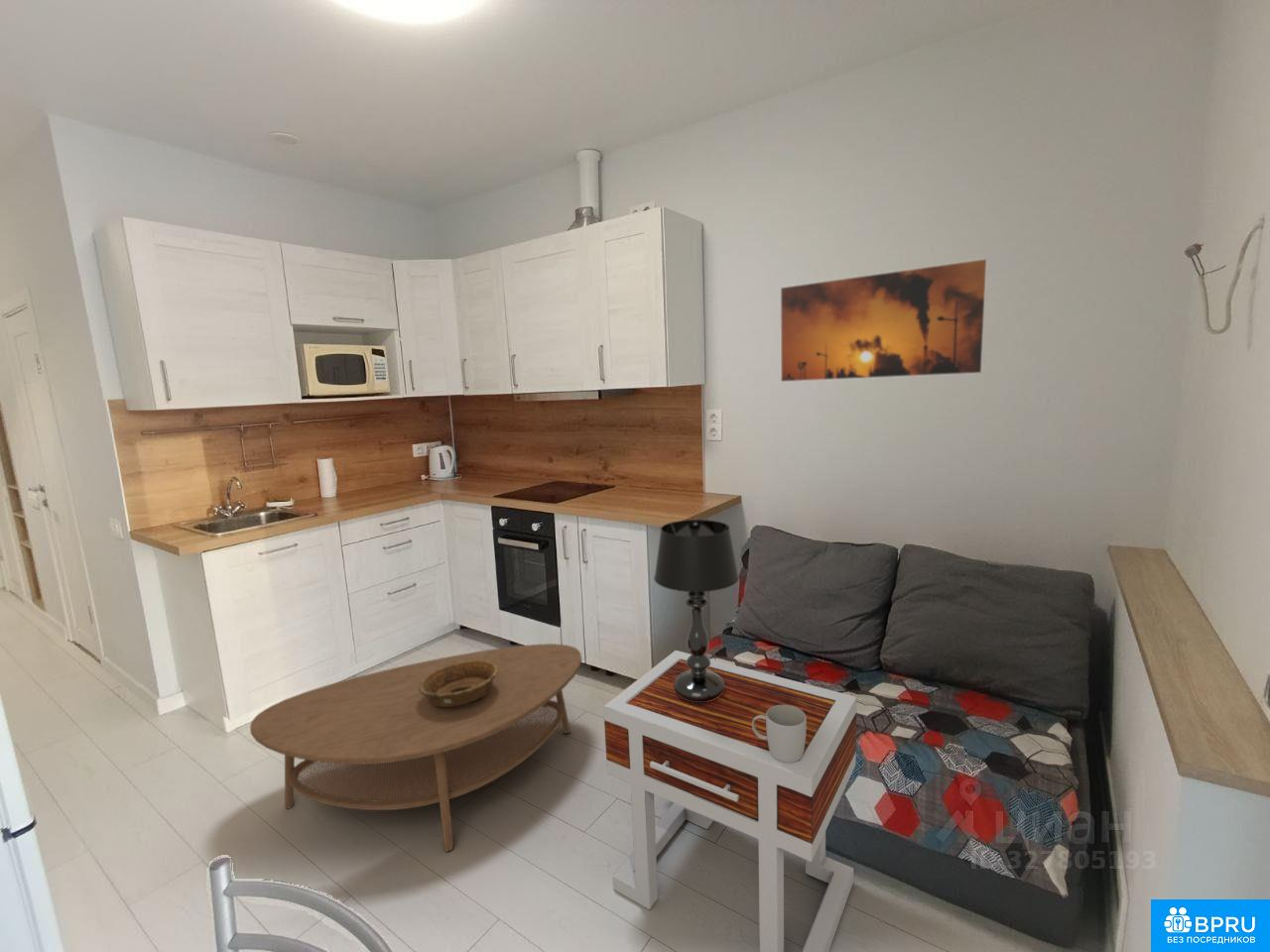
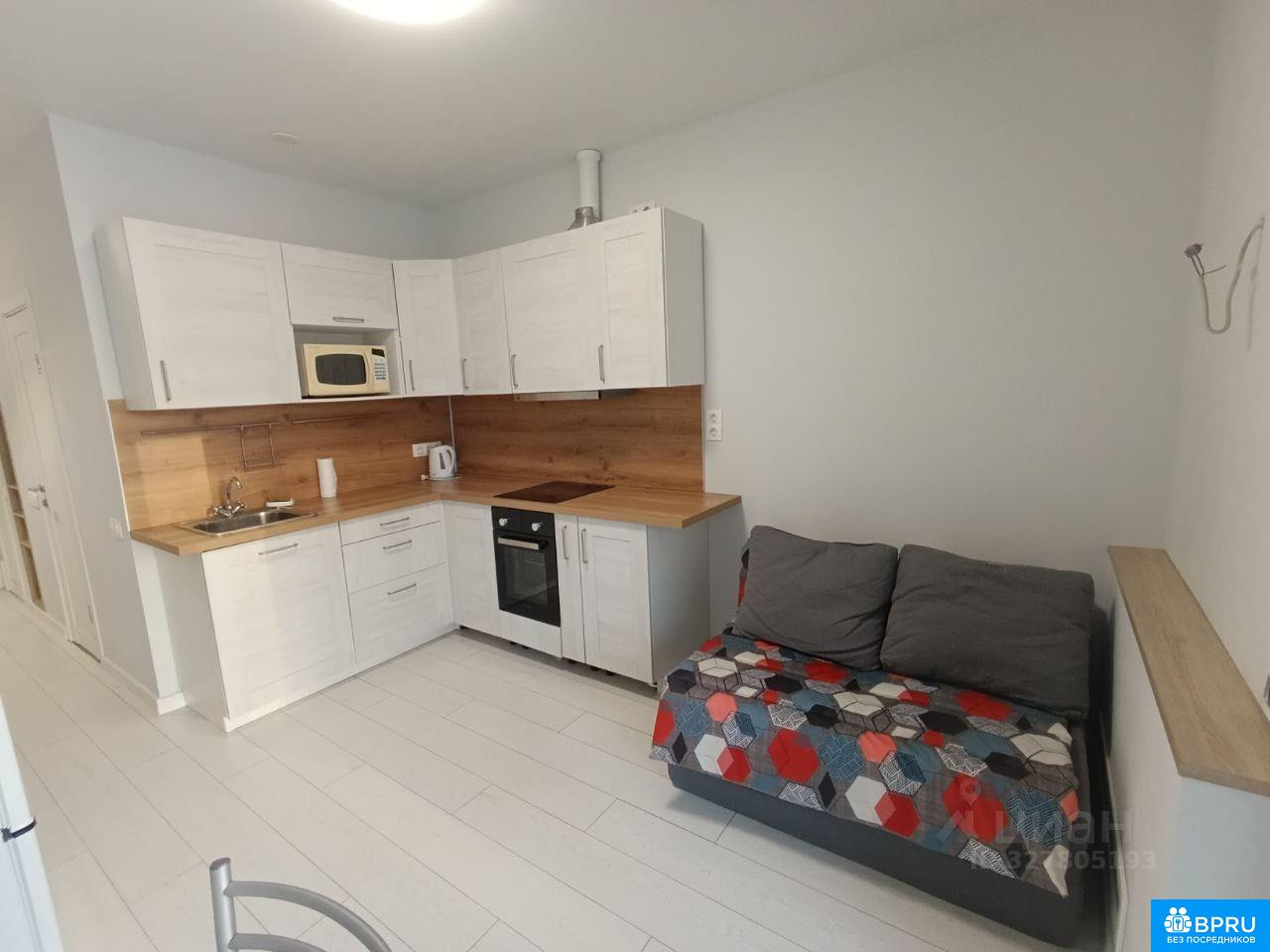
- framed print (873, 326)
- side table (728, 799)
- table lamp (697, 610)
- decorative bowl (459, 685)
- mug (778, 731)
- coffee table (438, 745)
